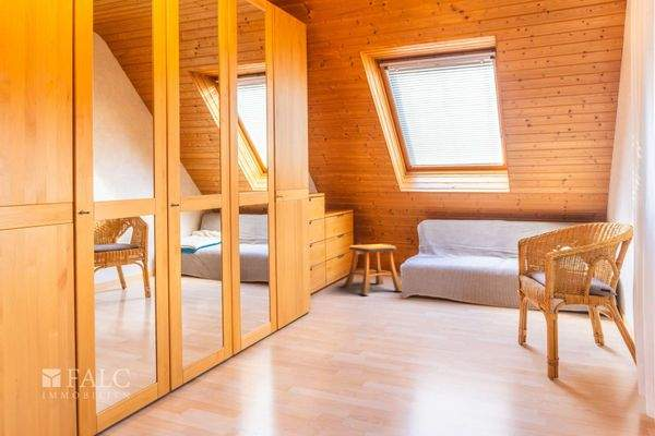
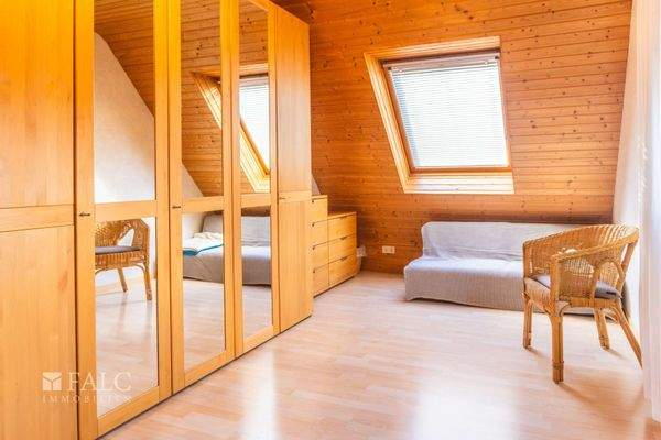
- stool (372, 270)
